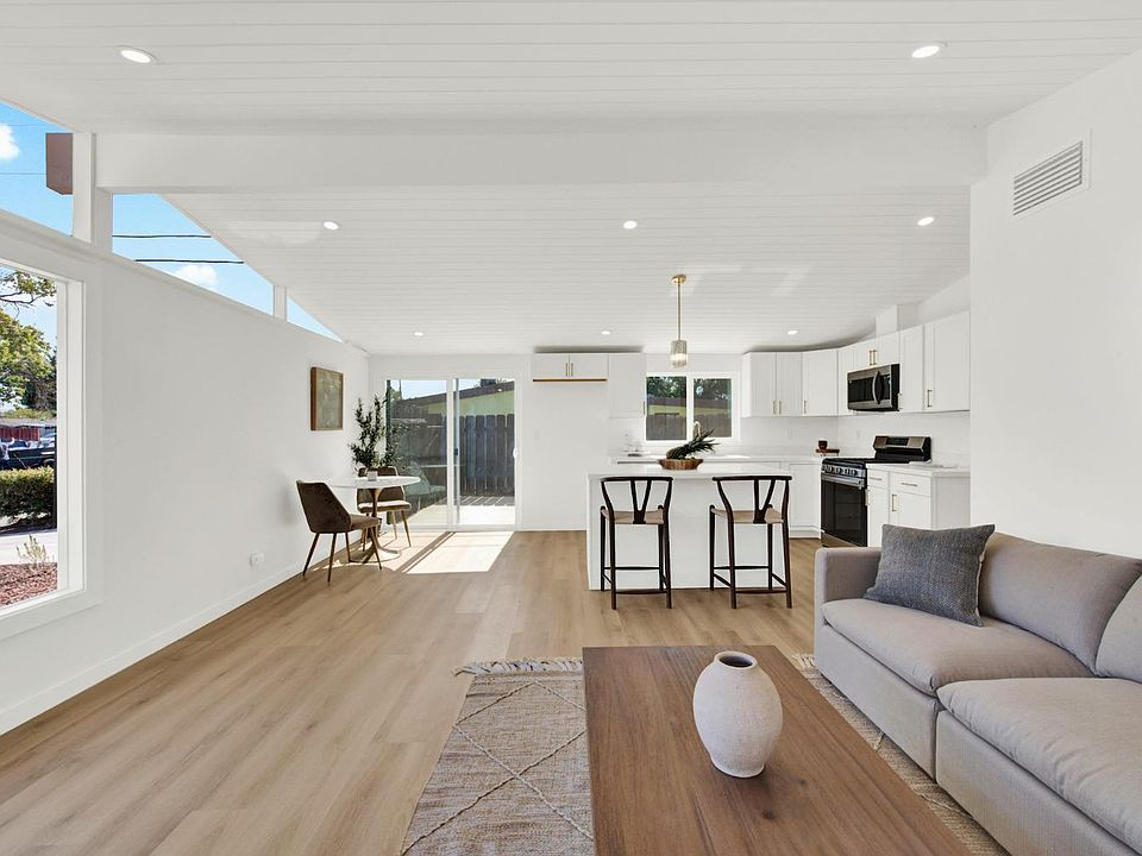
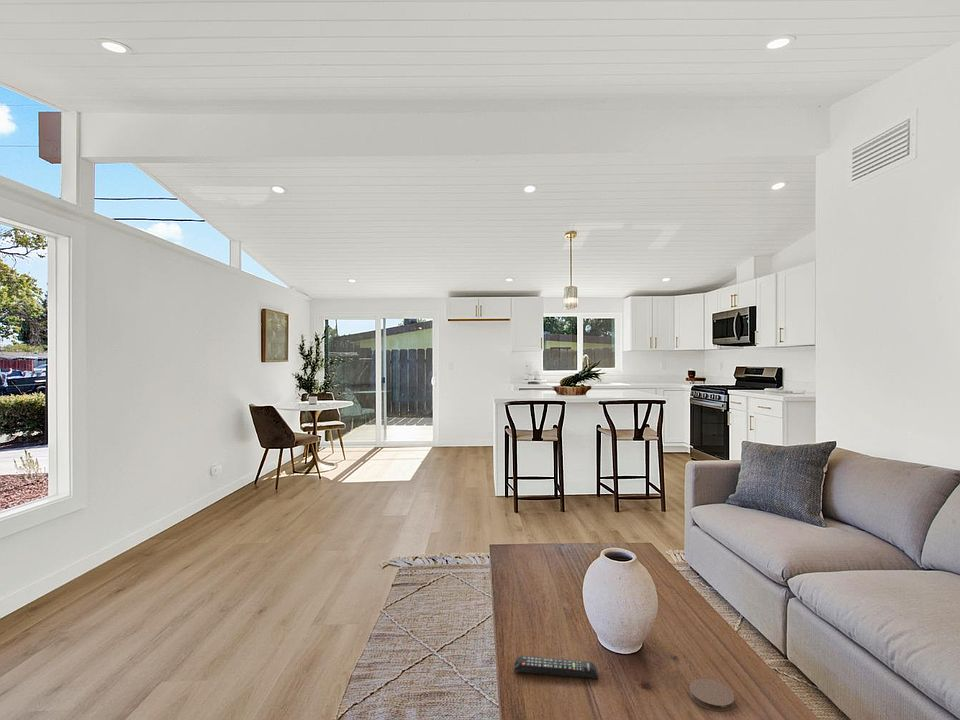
+ coaster (711, 694)
+ remote control (555, 667)
